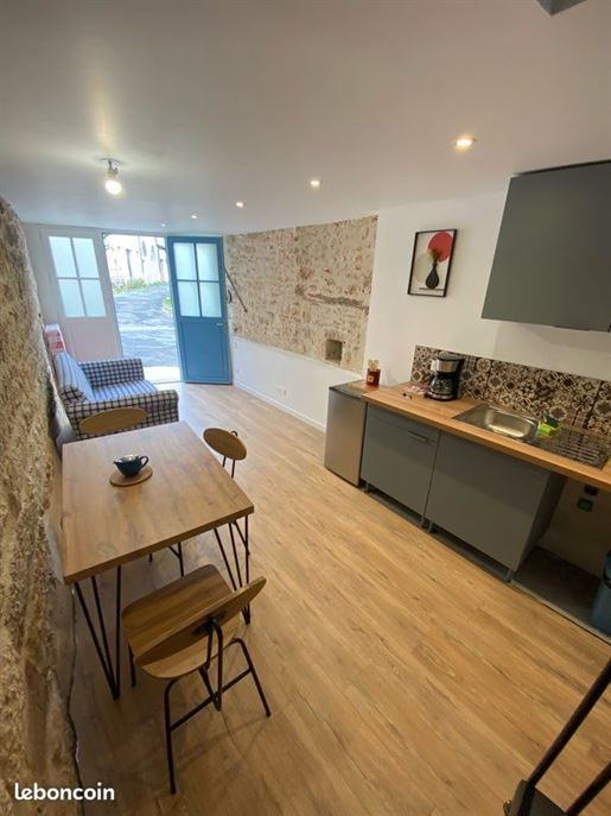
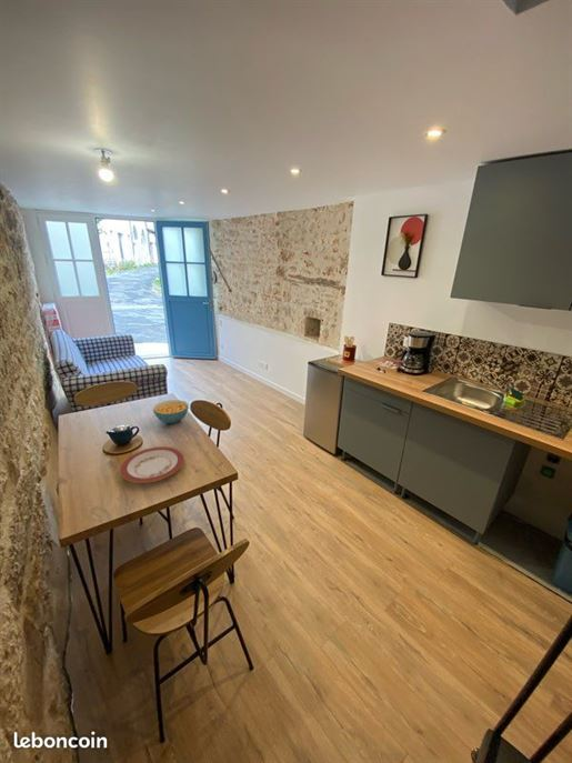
+ plate (153, 464)
+ cereal bowl (171, 413)
